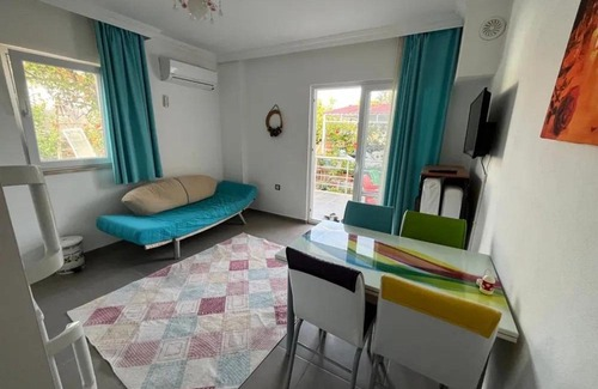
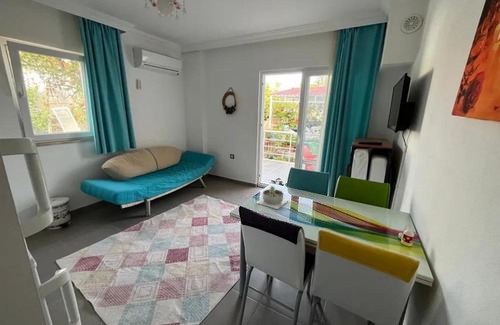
+ succulent planter (272, 194)
